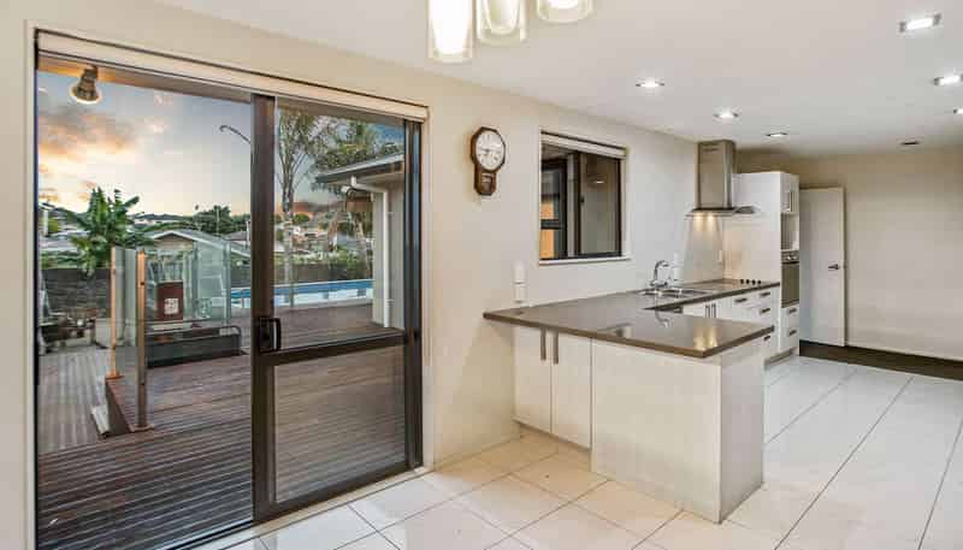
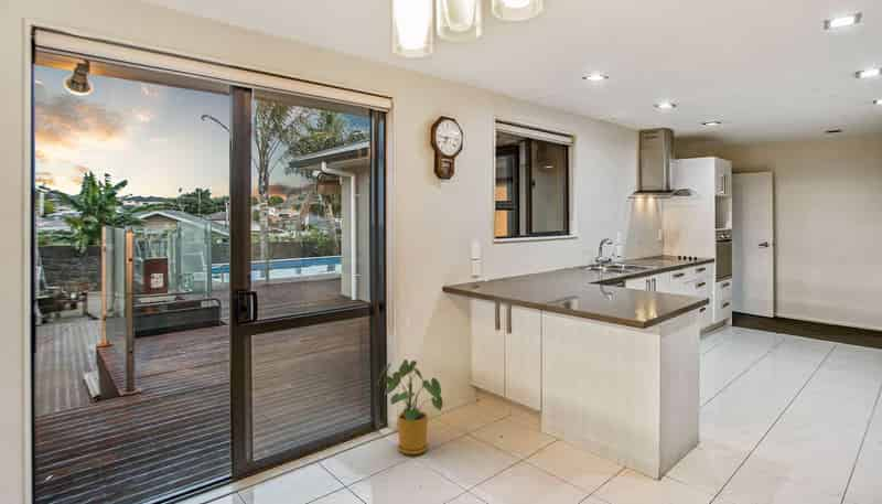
+ house plant (409, 407)
